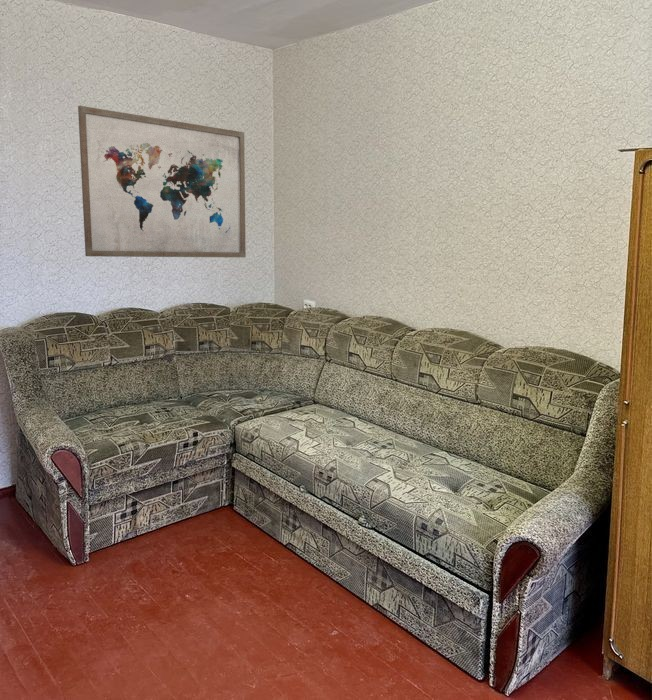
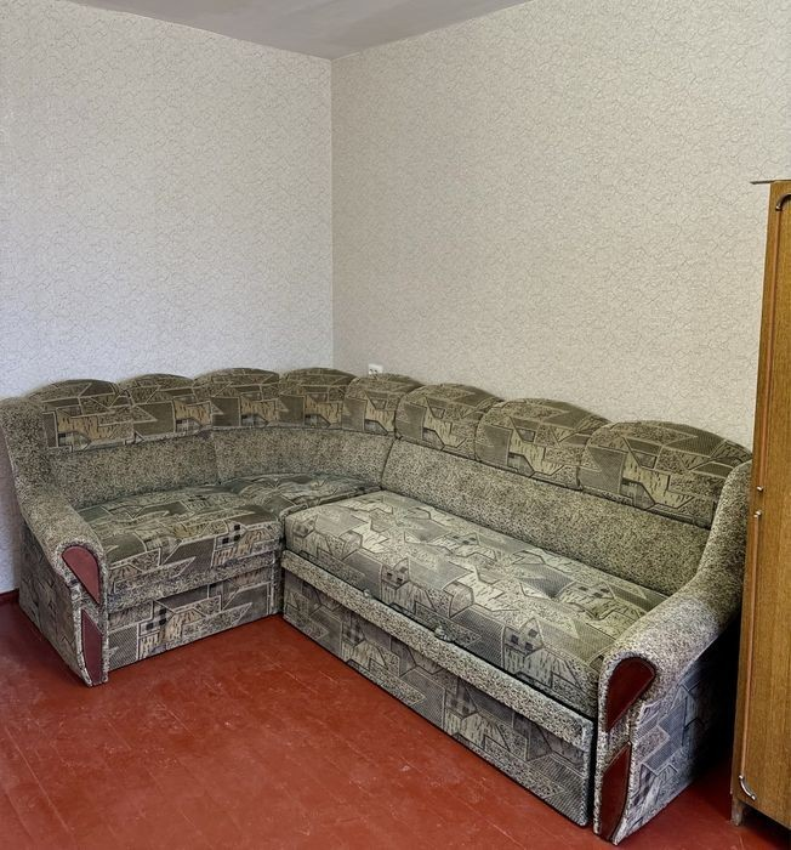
- wall art (170, 189)
